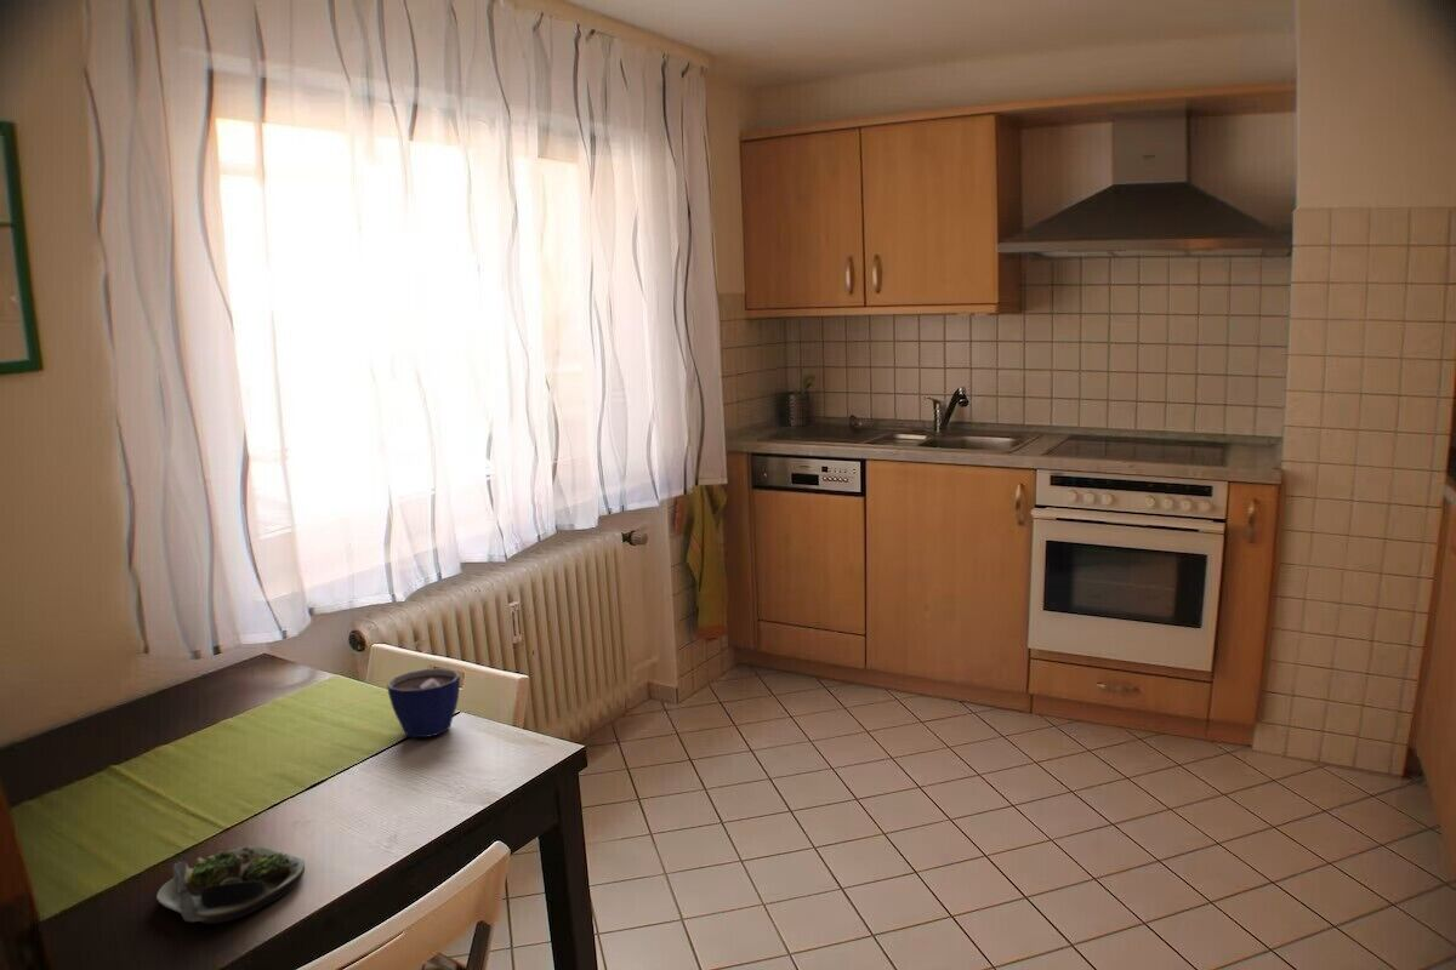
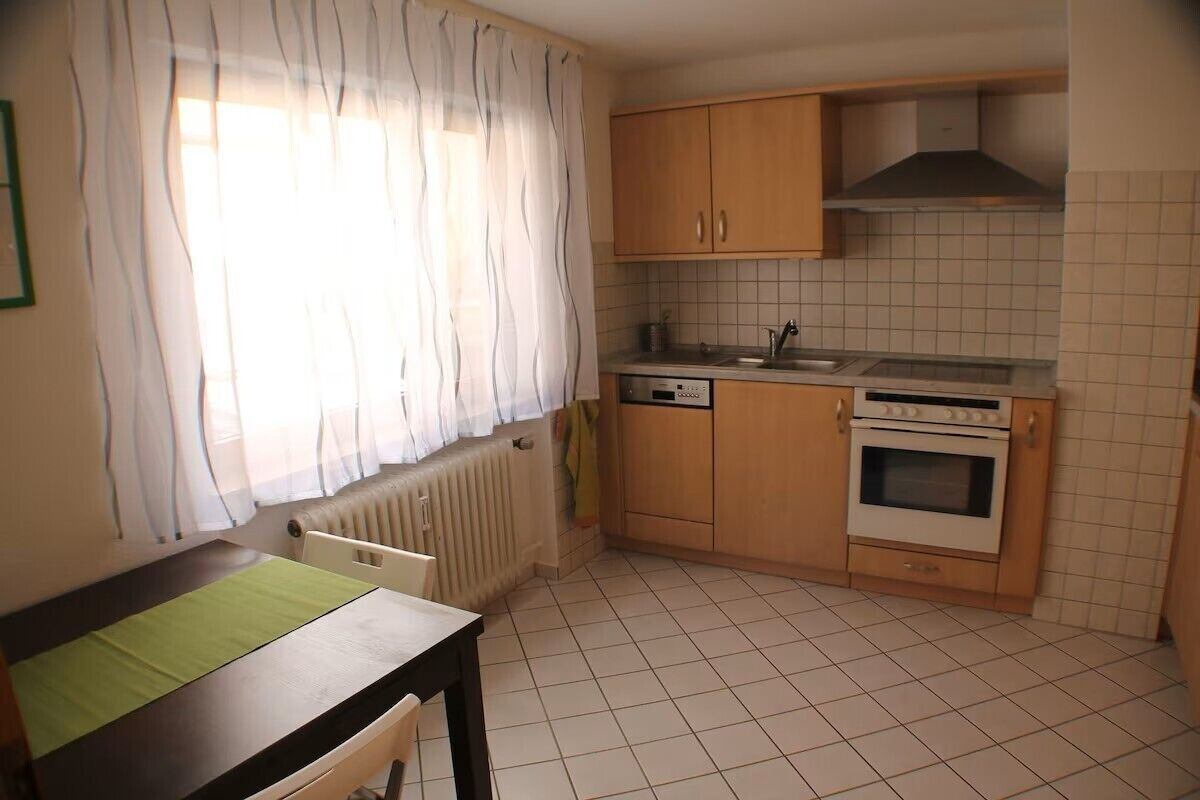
- salad plate (231, 875)
- cup (422, 700)
